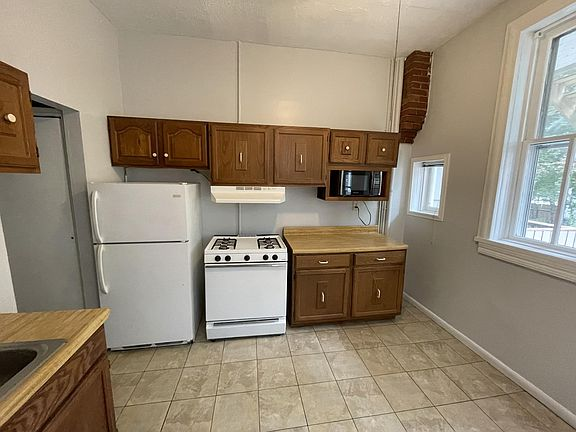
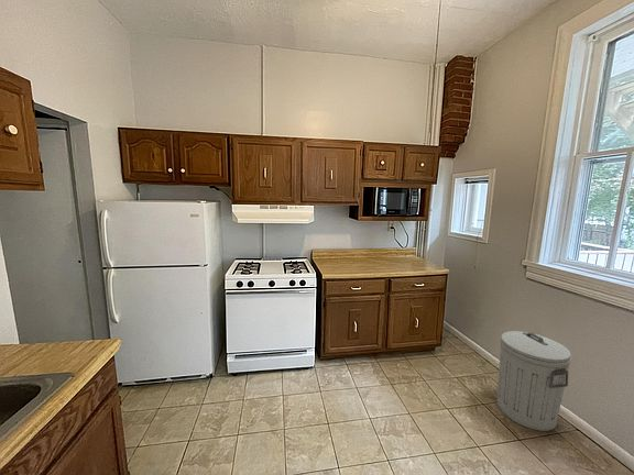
+ trash can (529, 374)
